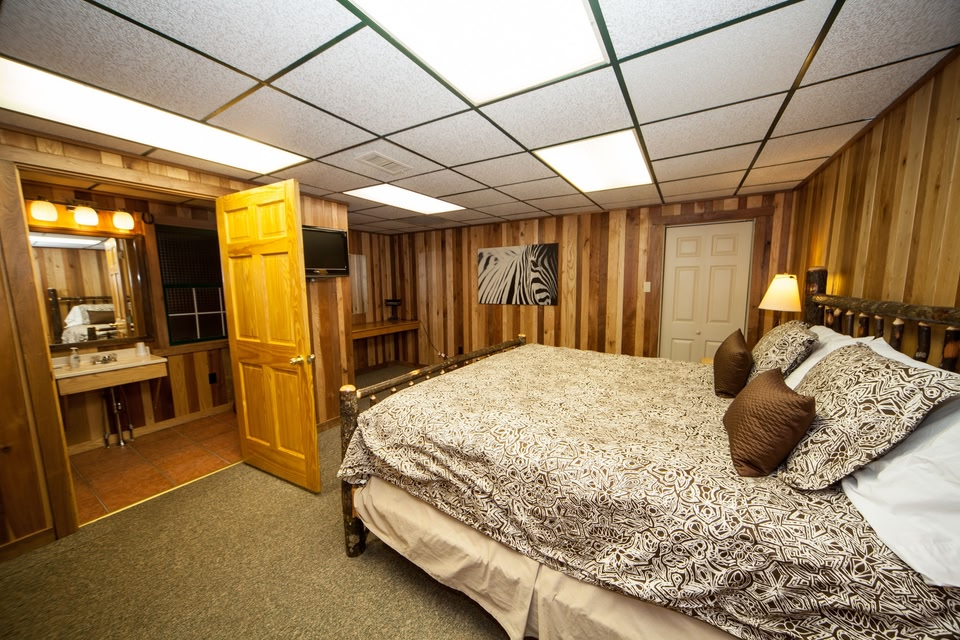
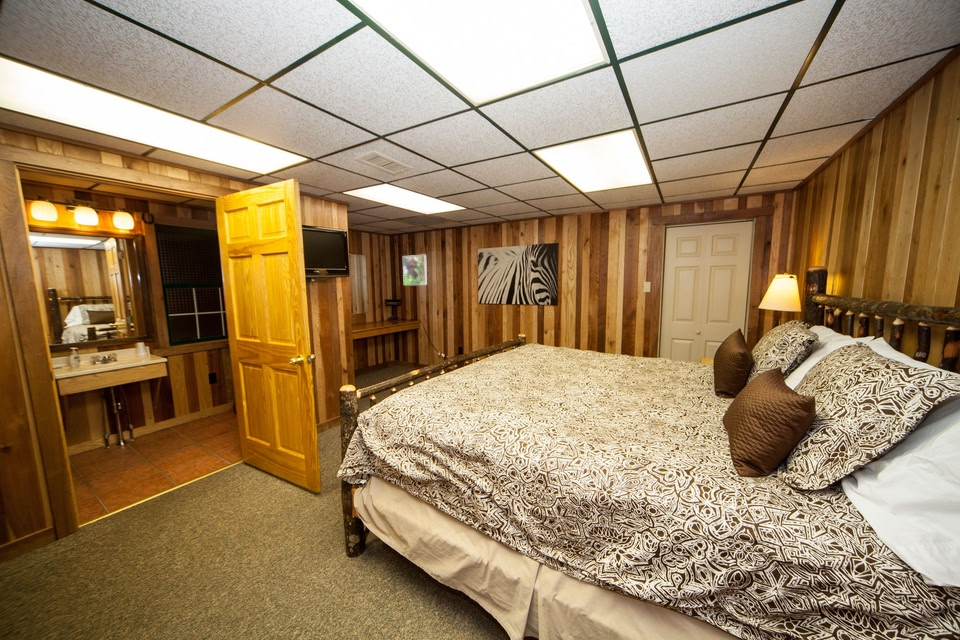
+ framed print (414, 270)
